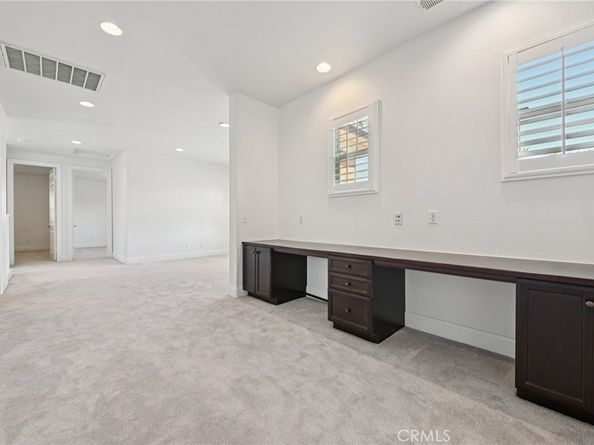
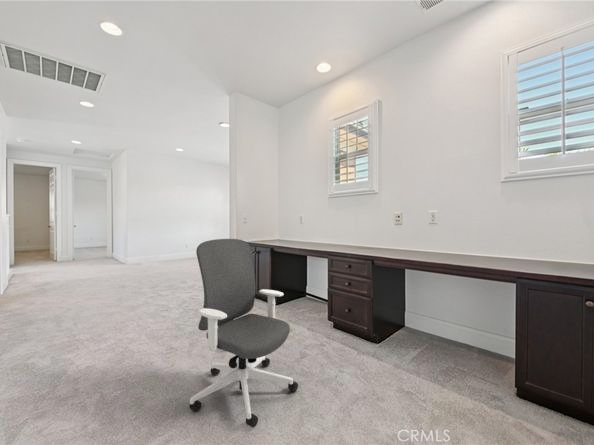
+ office chair (241, 314)
